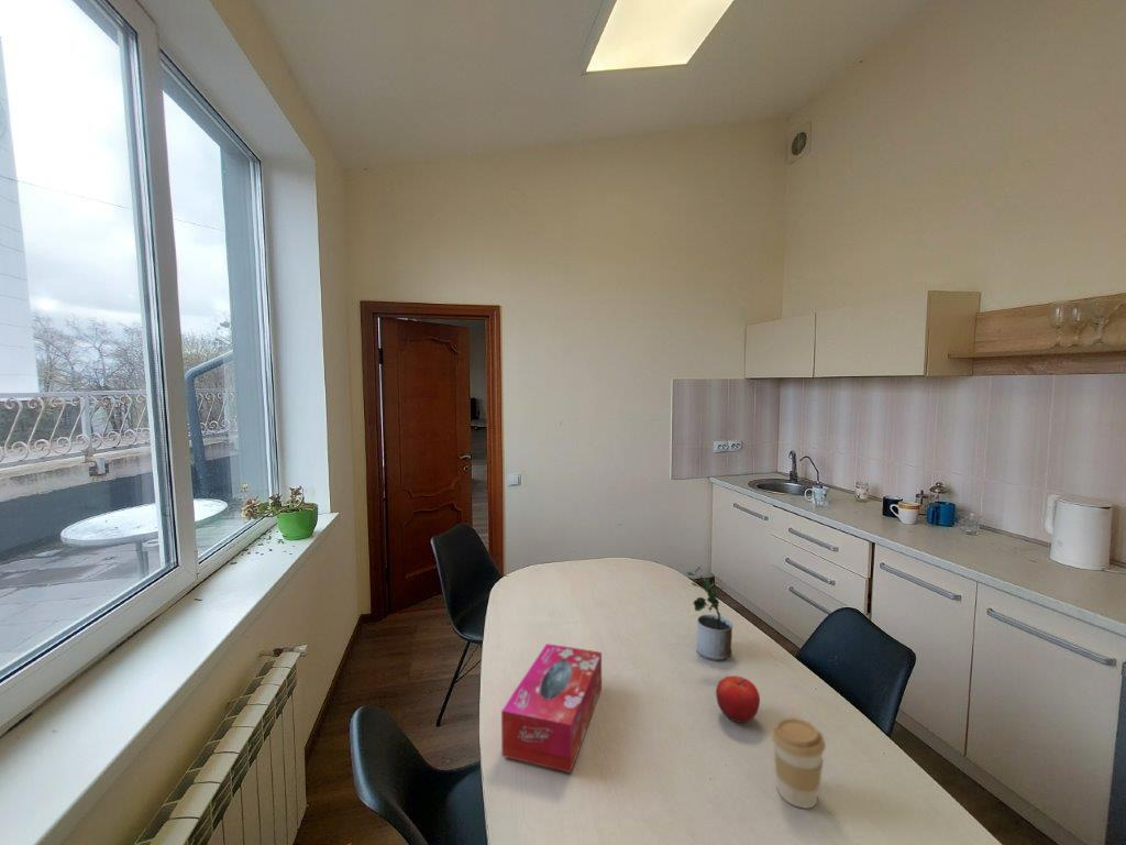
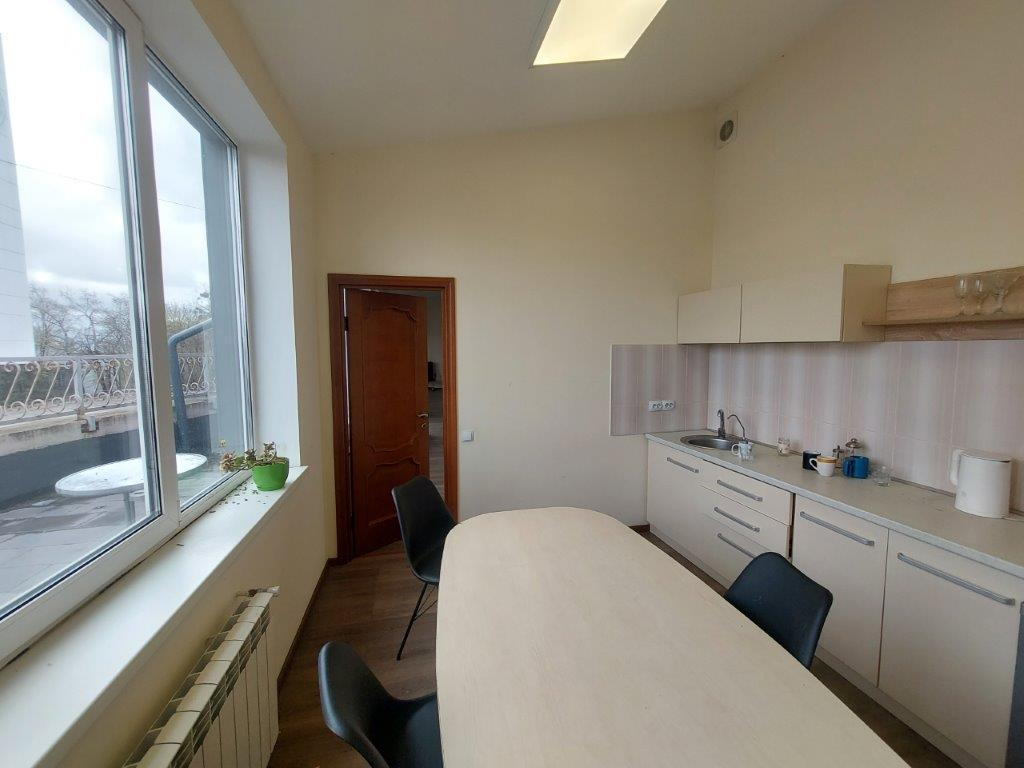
- potted plant (709, 614)
- coffee cup (797, 760)
- tissue box (556, 699)
- fruit (737, 696)
